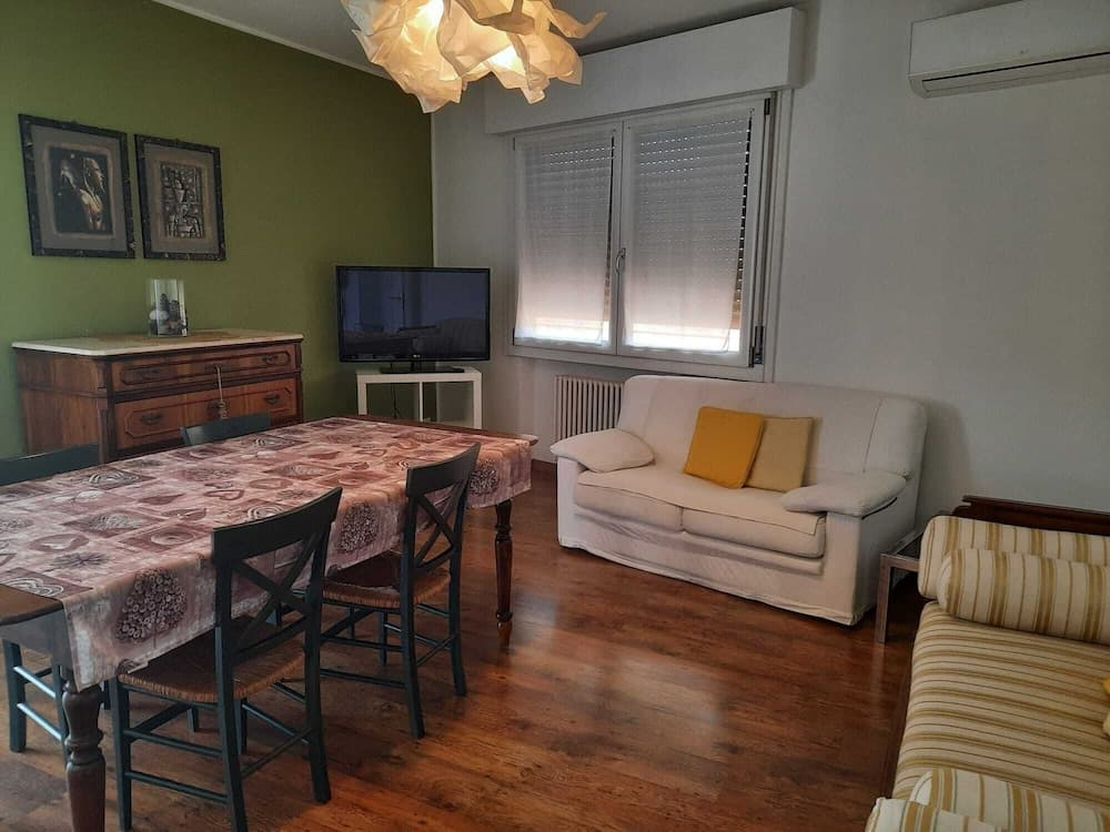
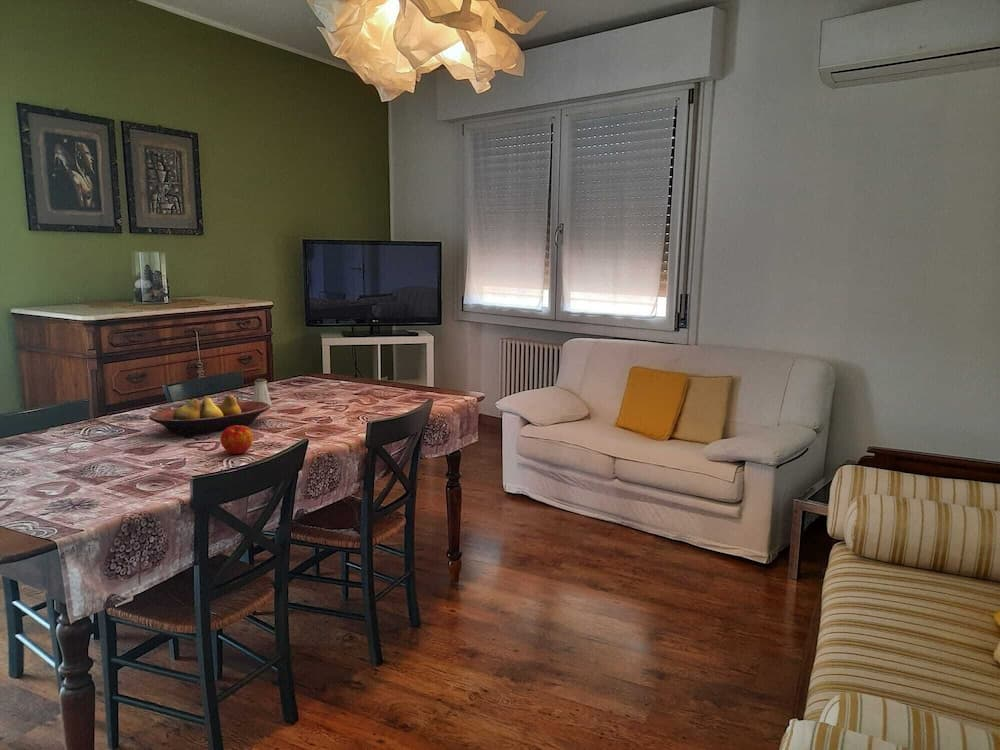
+ saltshaker (261, 392)
+ fruit bowl (212, 412)
+ apple (236, 439)
